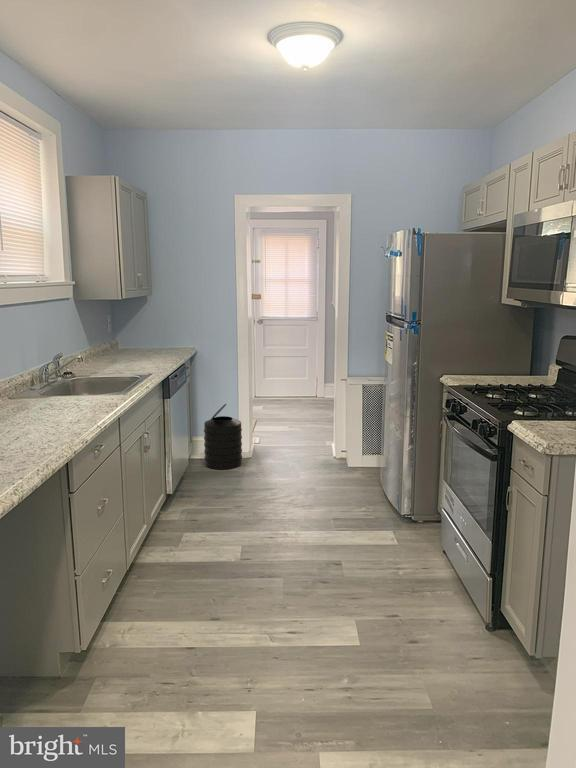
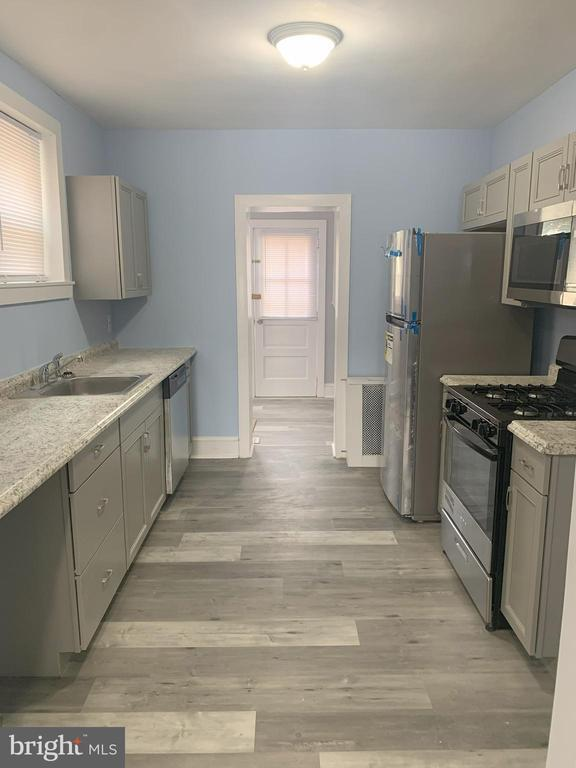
- trash can (222, 433)
